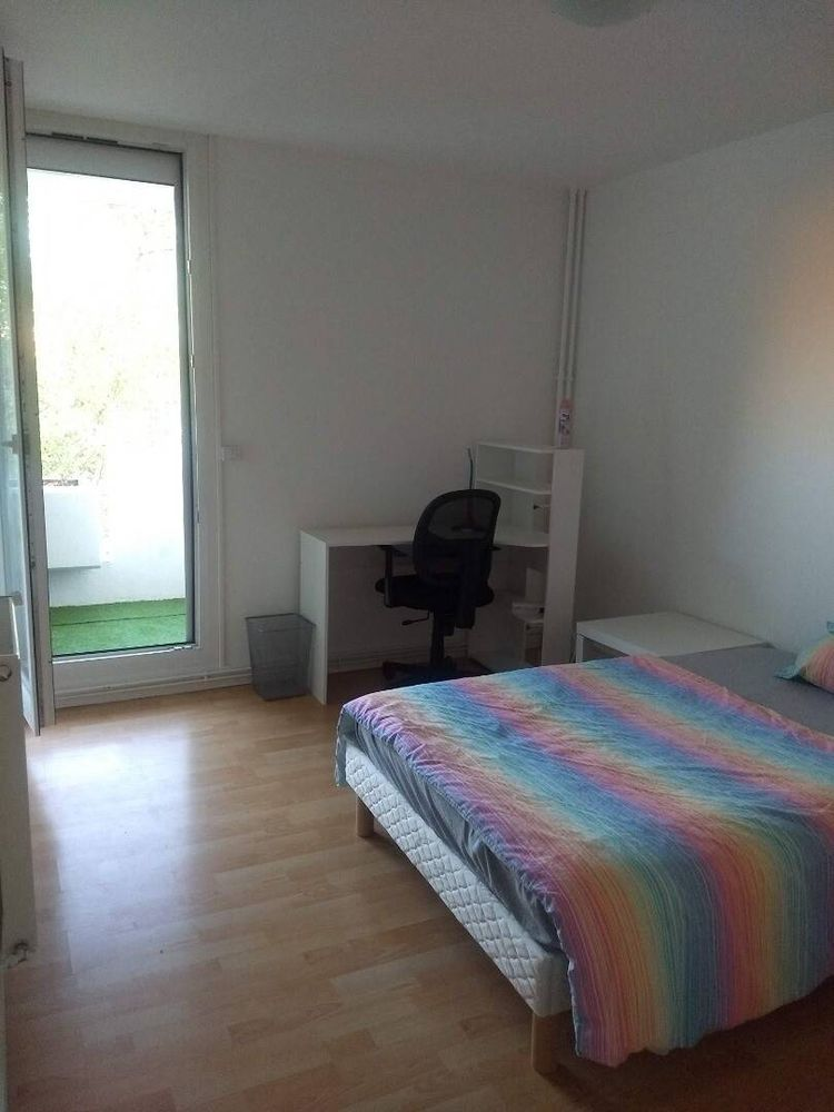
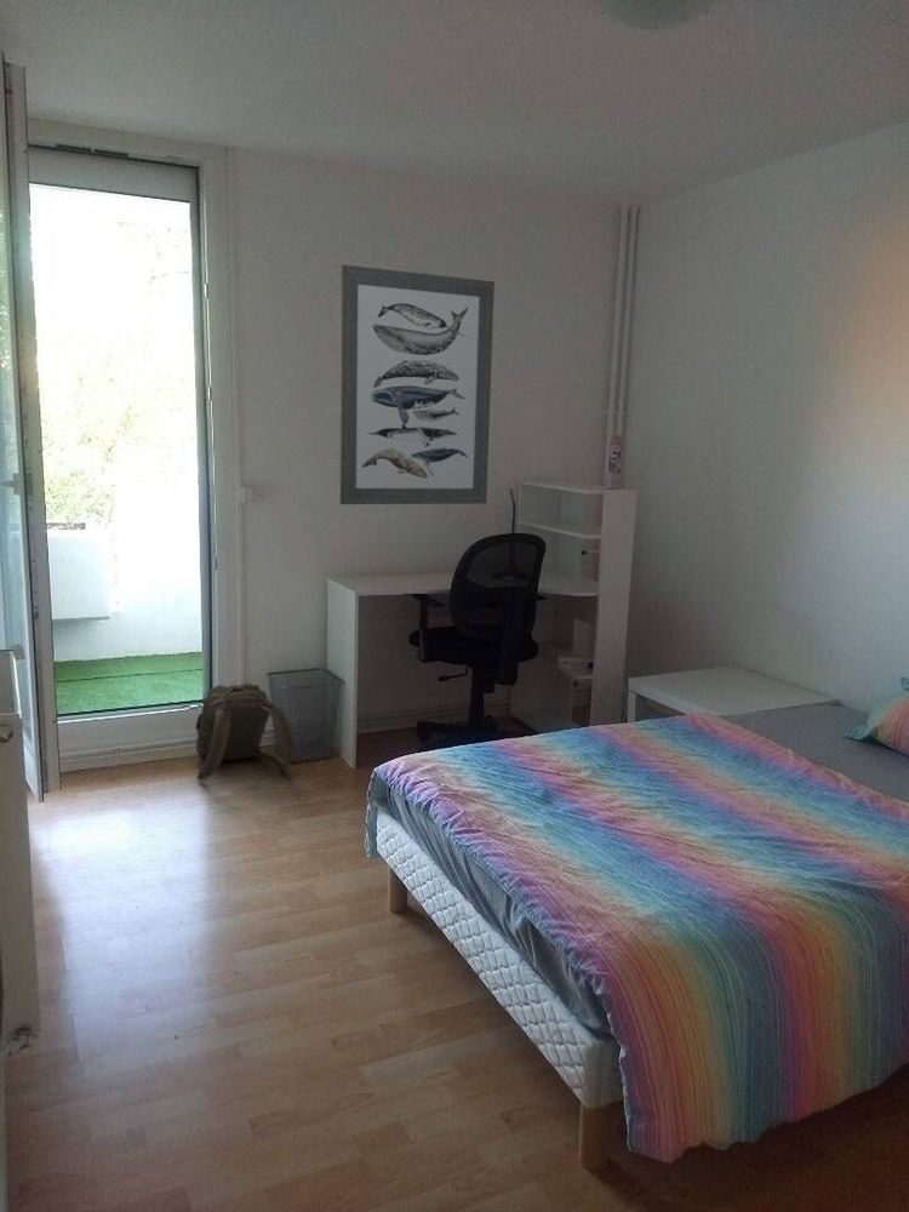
+ wall art (417, 390)
+ backpack (236, 727)
